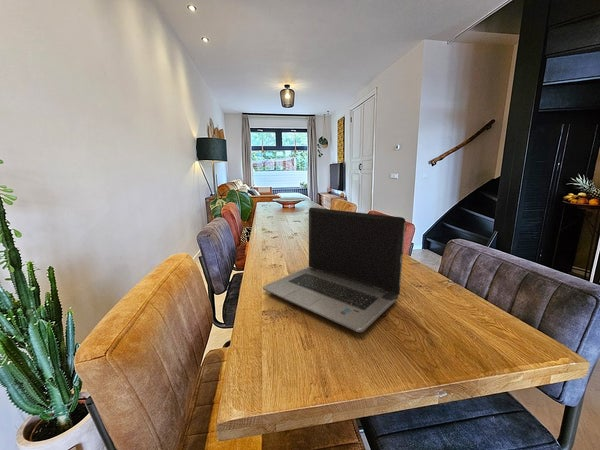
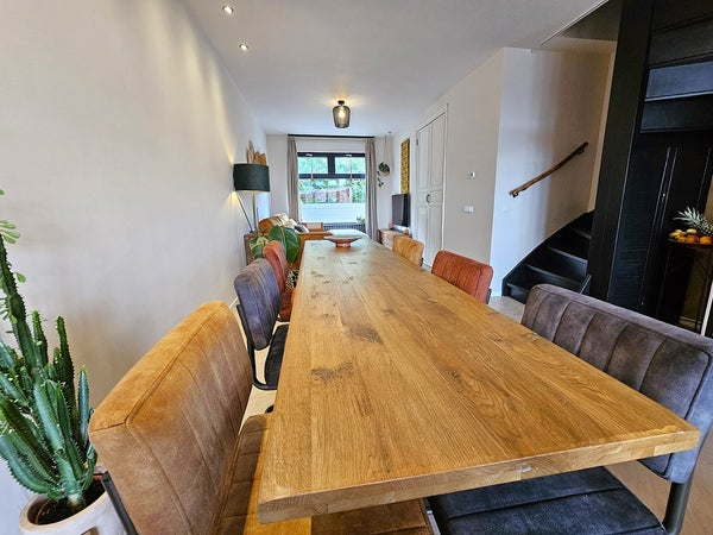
- laptop computer (329, 257)
